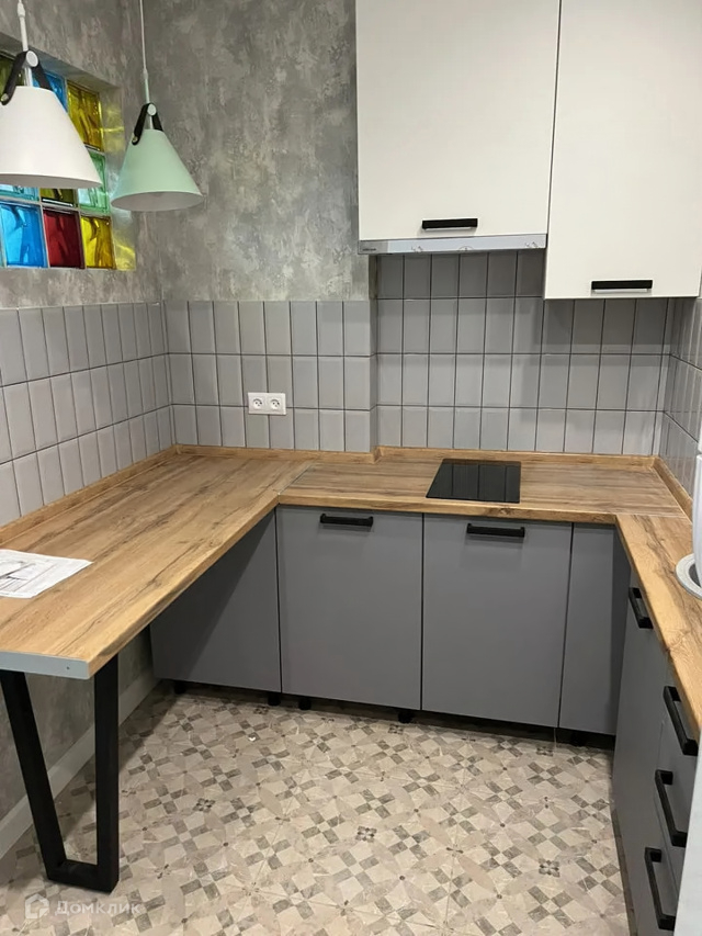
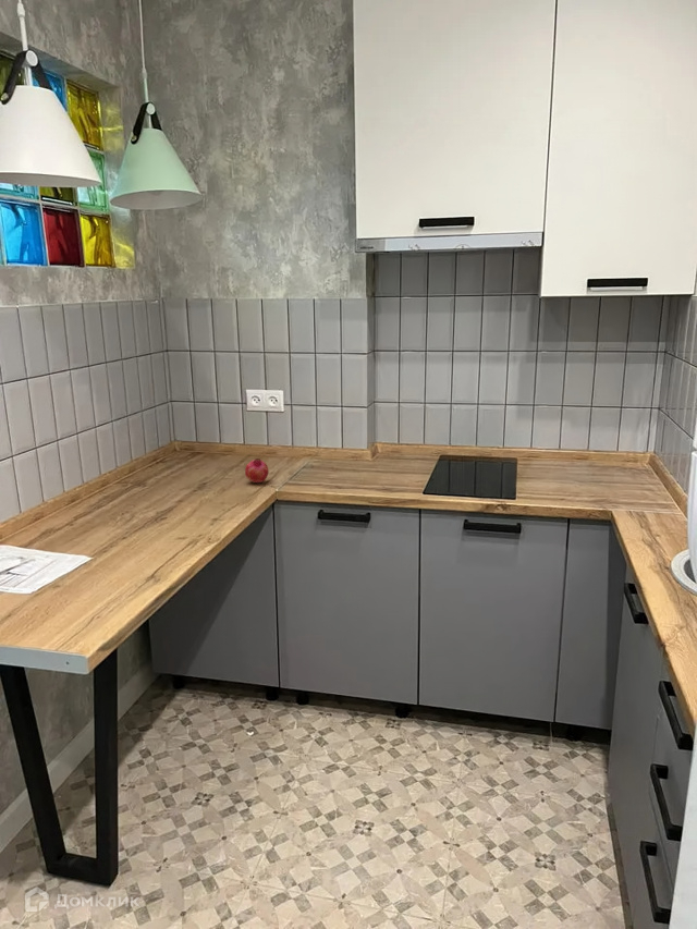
+ fruit (256, 469)
